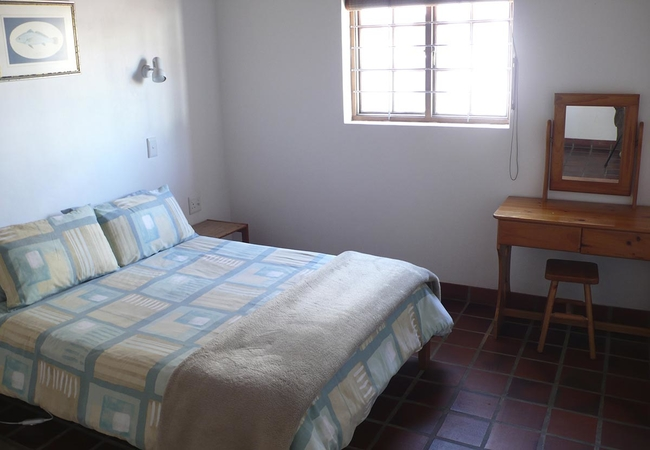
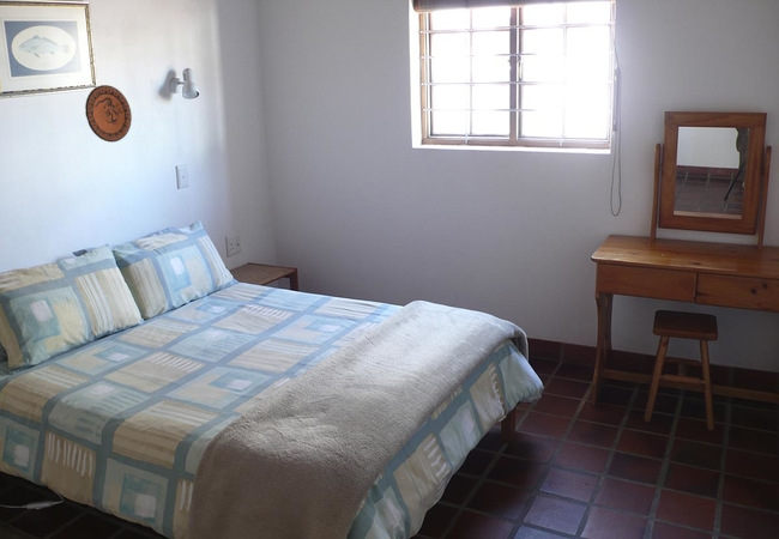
+ decorative plate (108, 114)
